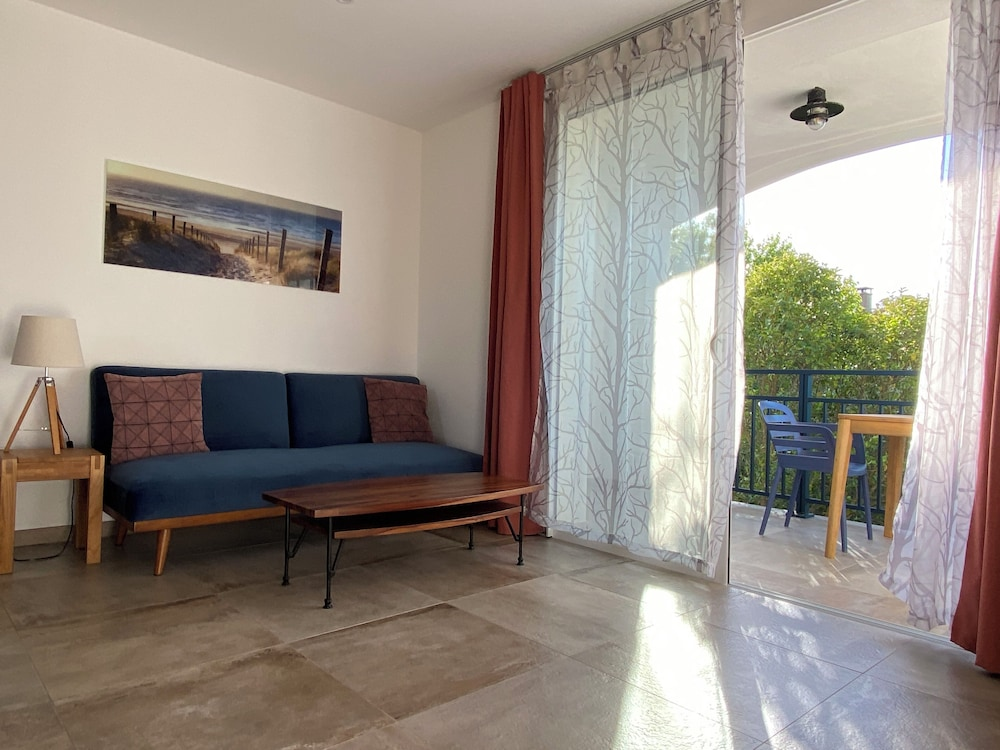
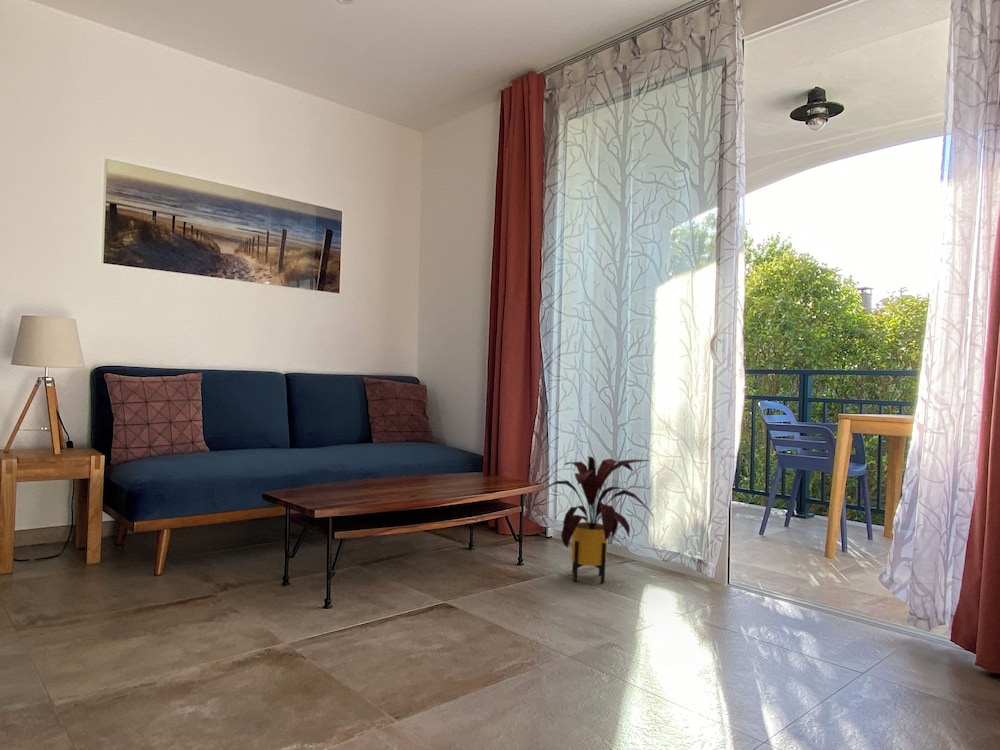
+ house plant (593, 515)
